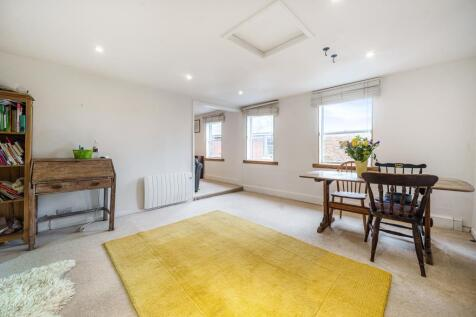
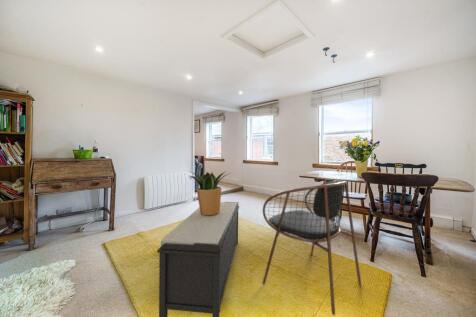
+ bench (210, 243)
+ dining chair (309, 227)
+ potted plant (211, 192)
